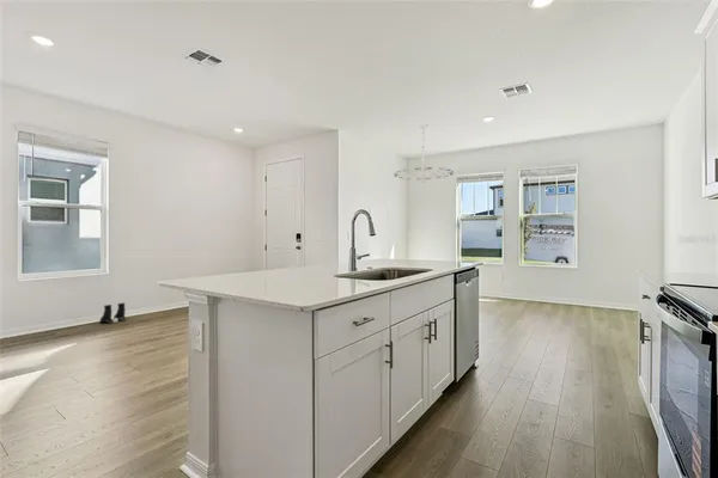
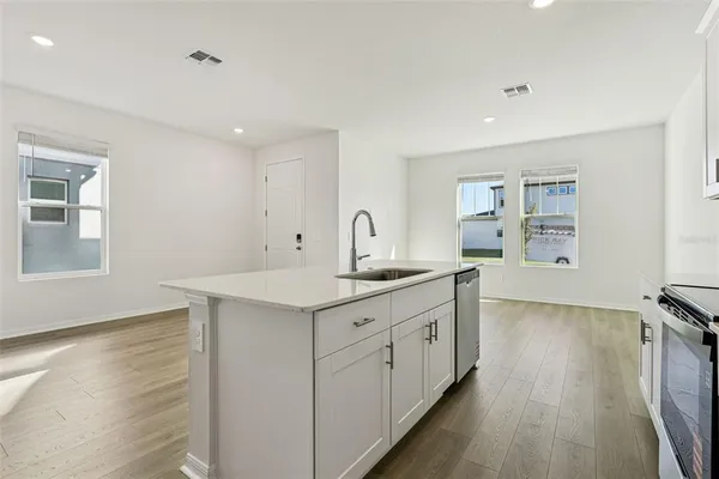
- boots (110, 311)
- chandelier (424, 155)
